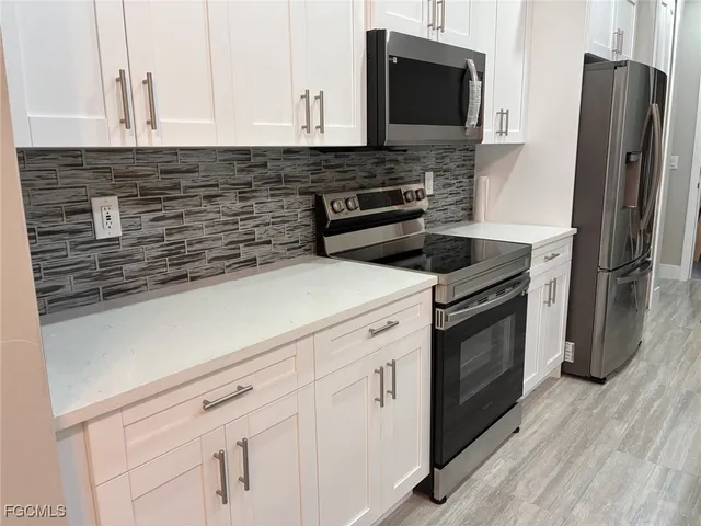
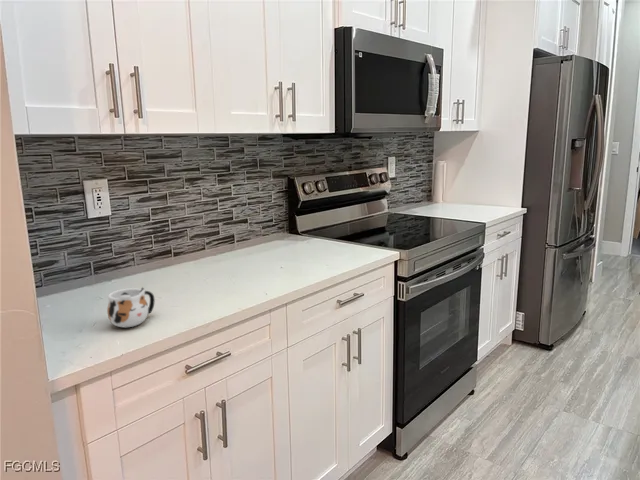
+ mug (132, 304)
